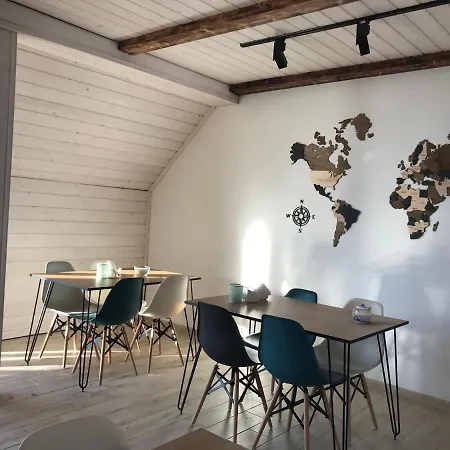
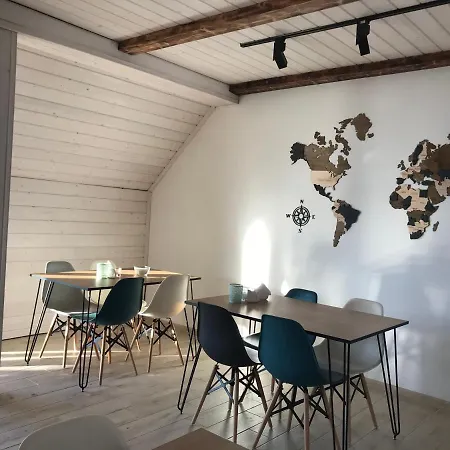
- teapot (362, 313)
